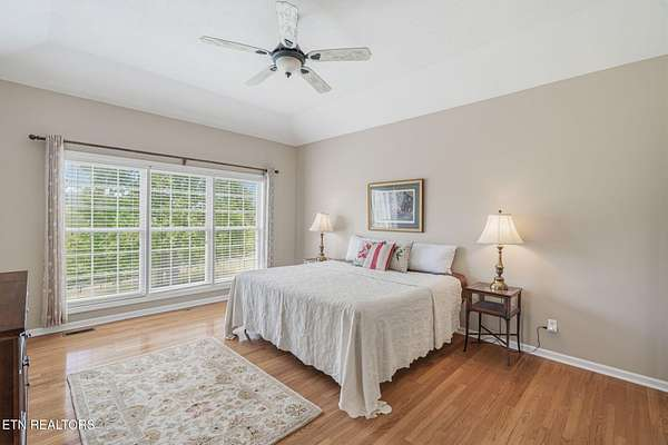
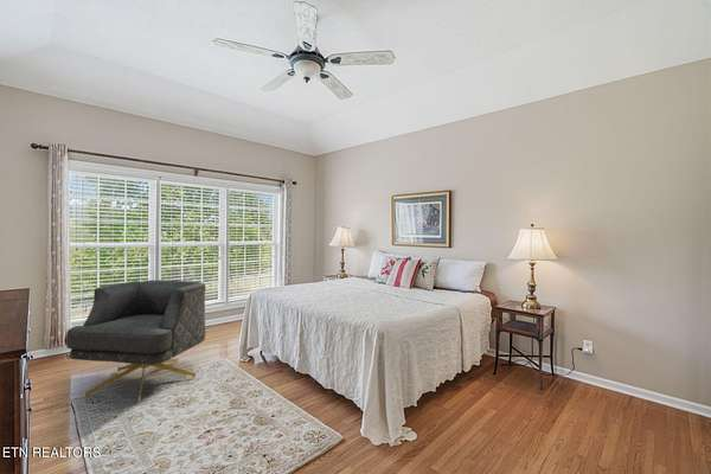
+ armchair (147, 332)
